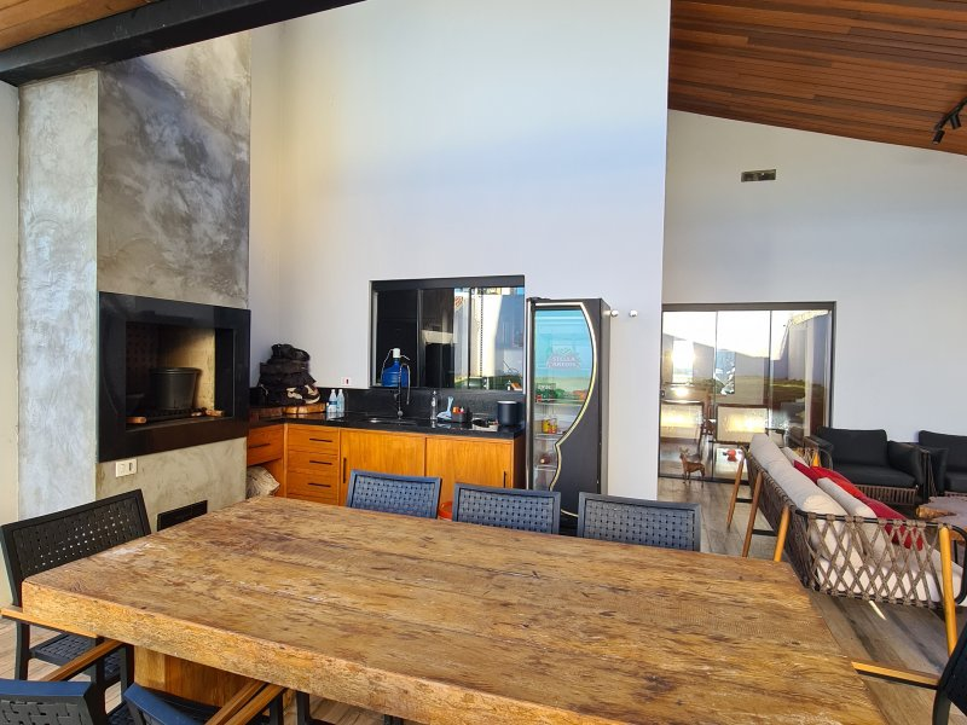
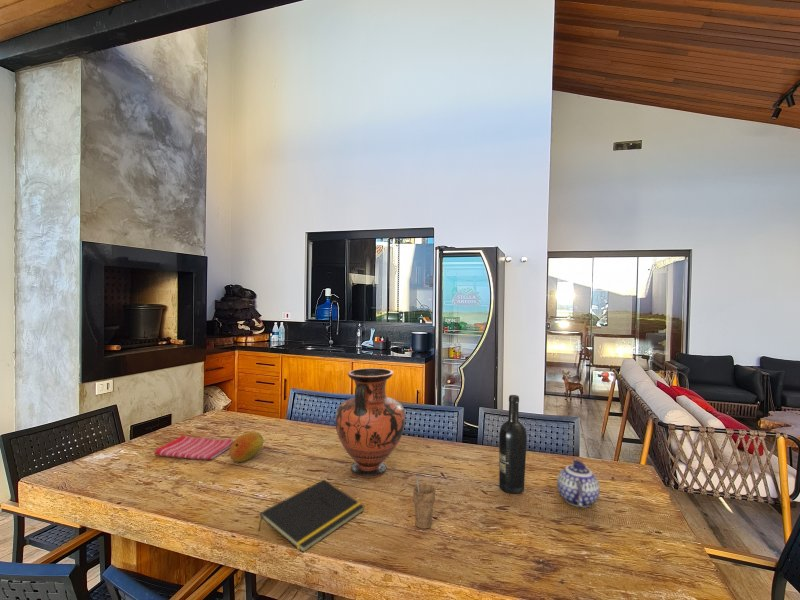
+ cup (424, 502)
+ vase (370, 421)
+ wine bottle (512, 442)
+ dish towel (195, 447)
+ teapot (578, 481)
+ notepad (314, 511)
+ fruit (248, 445)
